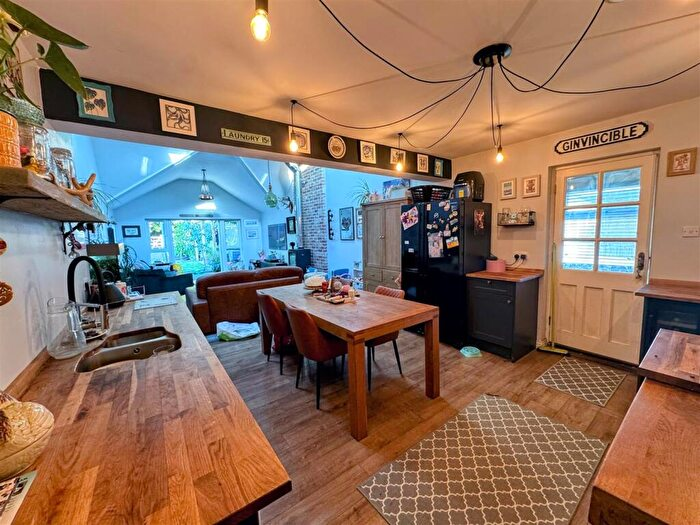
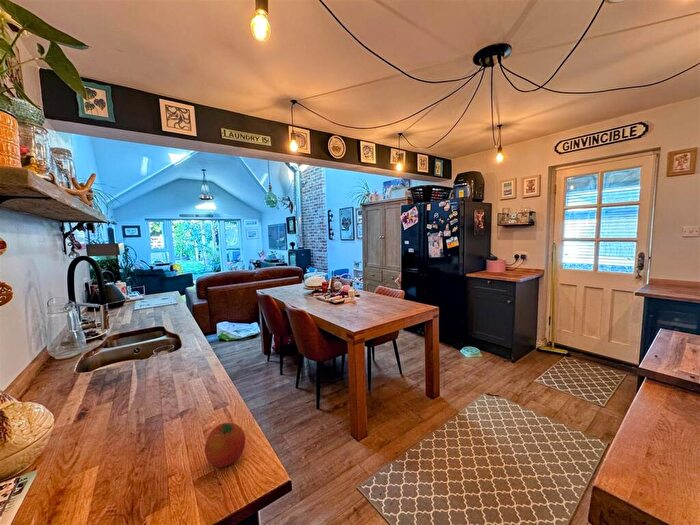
+ fruit (225, 440)
